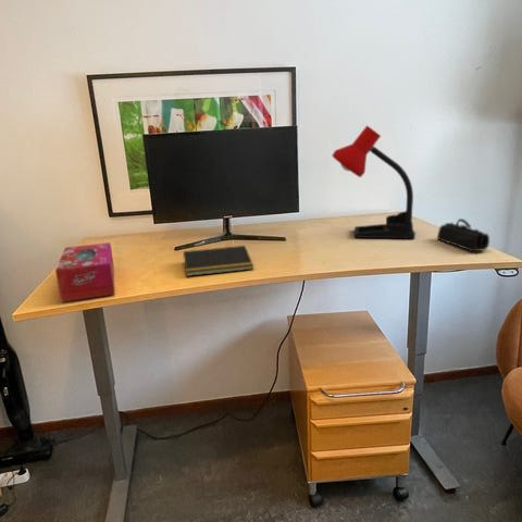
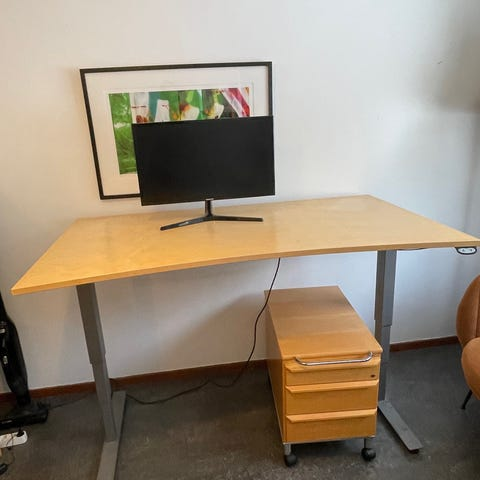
- notepad (217, 260)
- desk lamp (363, 173)
- tissue box (88, 269)
- pencil case (462, 232)
